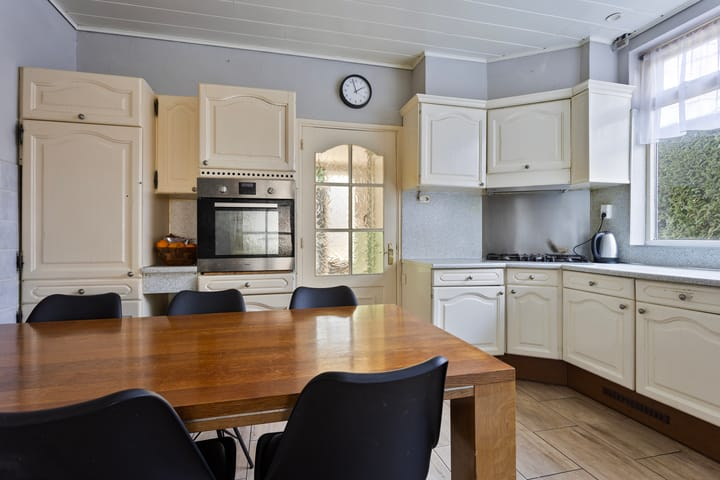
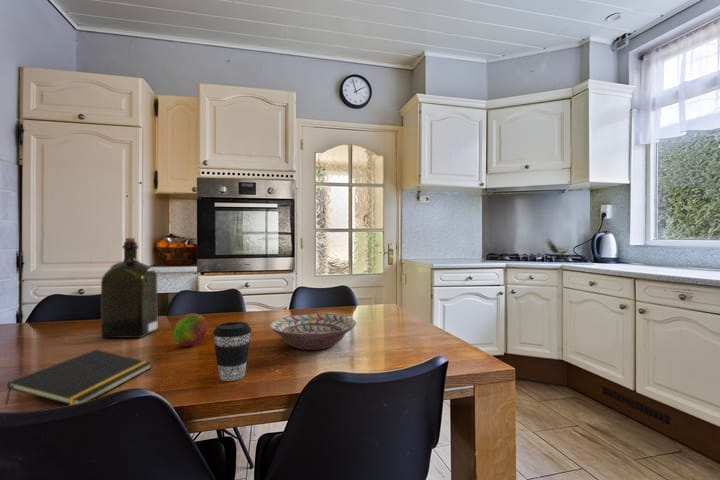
+ decorative bowl (313, 333)
+ coffee cup (232, 350)
+ liquor (130, 285)
+ notepad (88, 374)
+ fruit (190, 329)
